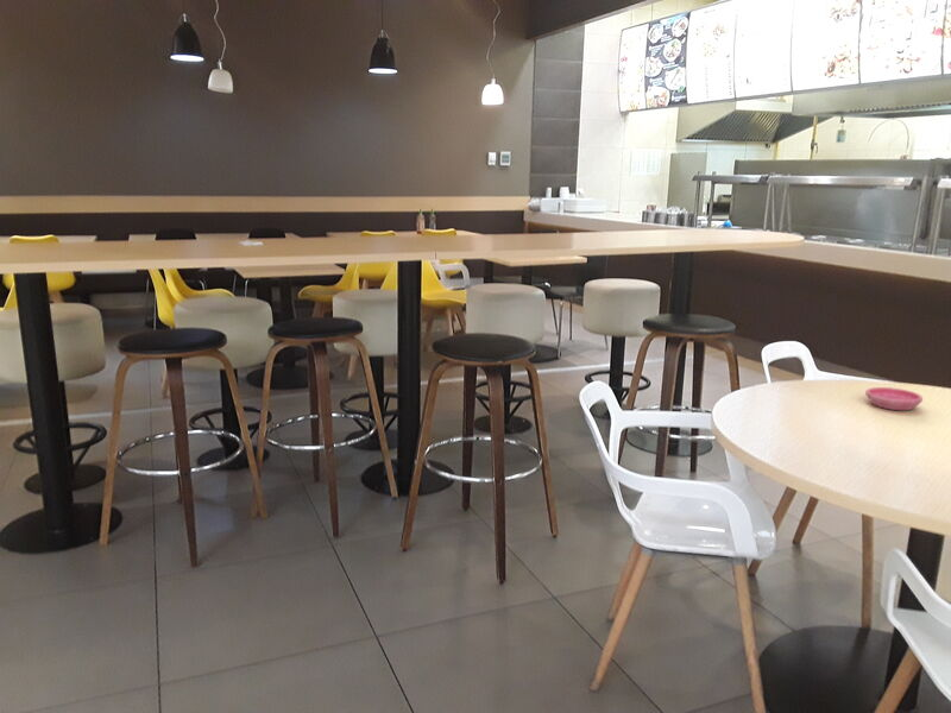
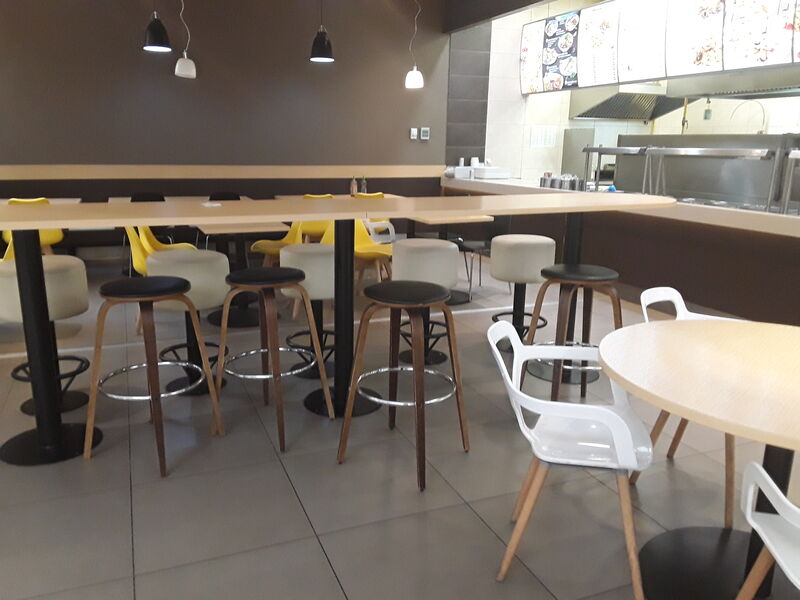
- saucer (893, 399)
